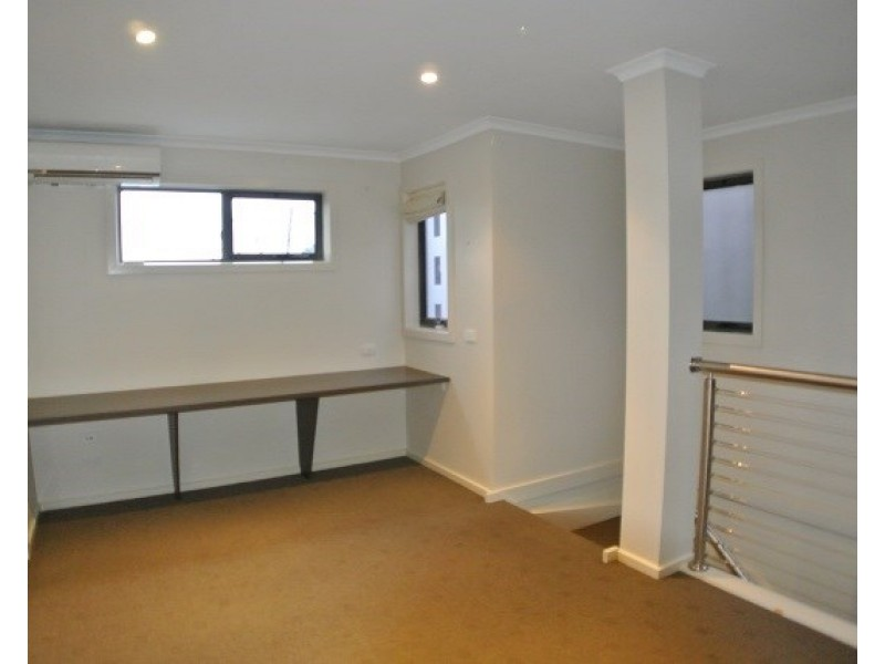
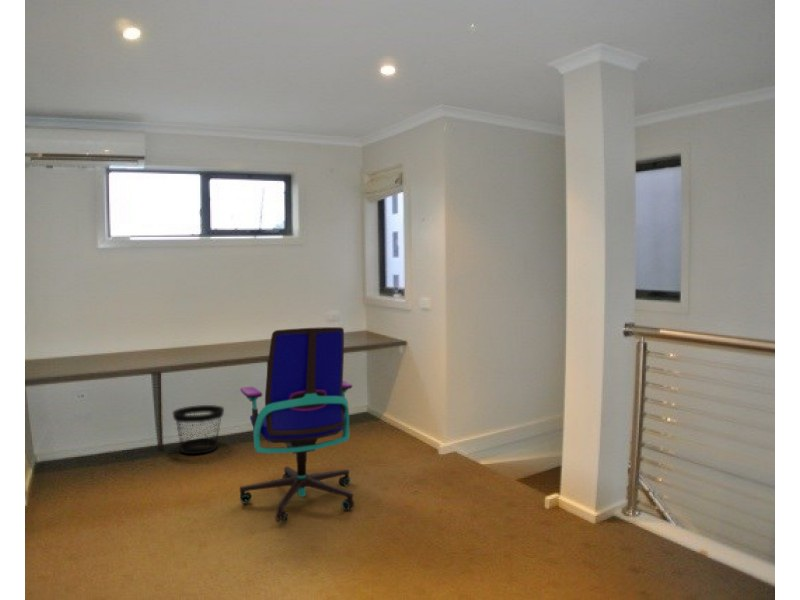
+ wastebasket (198, 429)
+ office chair (299, 411)
